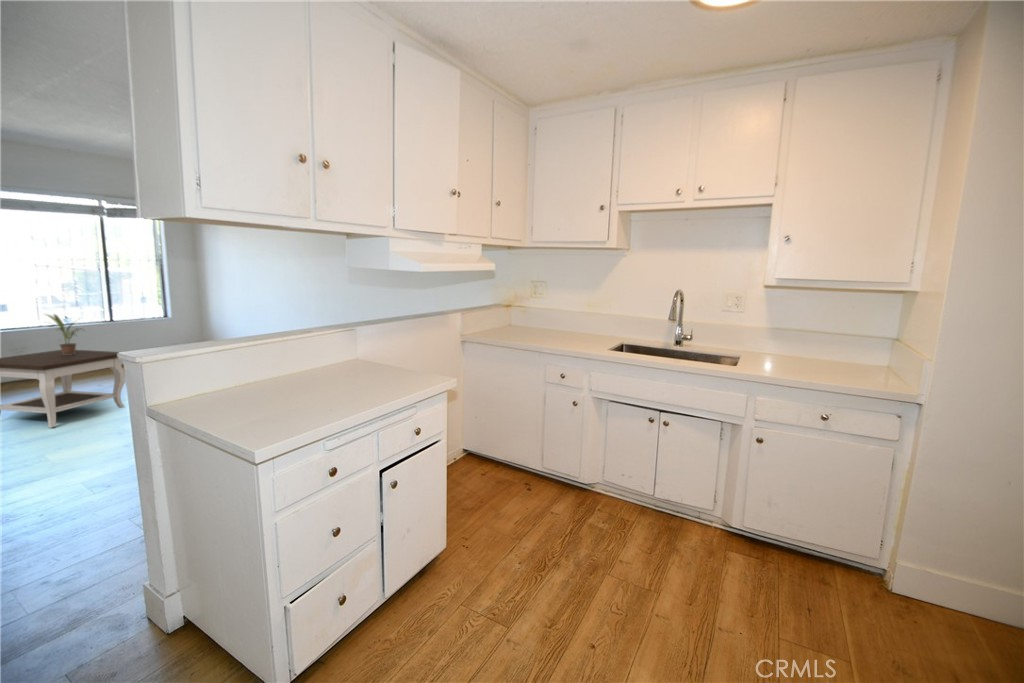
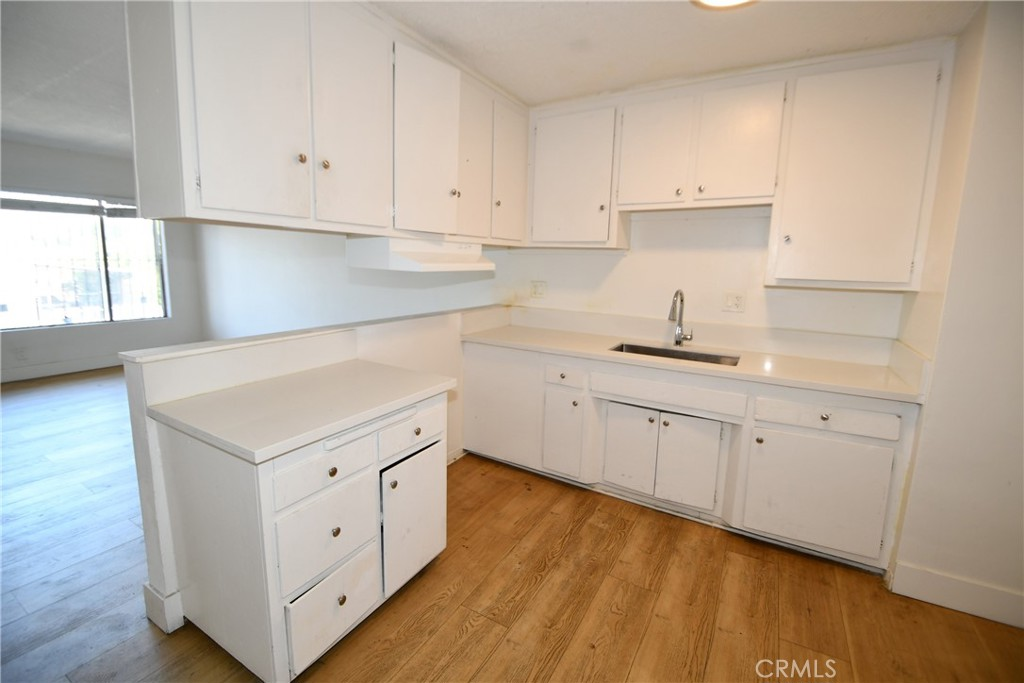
- side table (54, 385)
- potted plant (63, 333)
